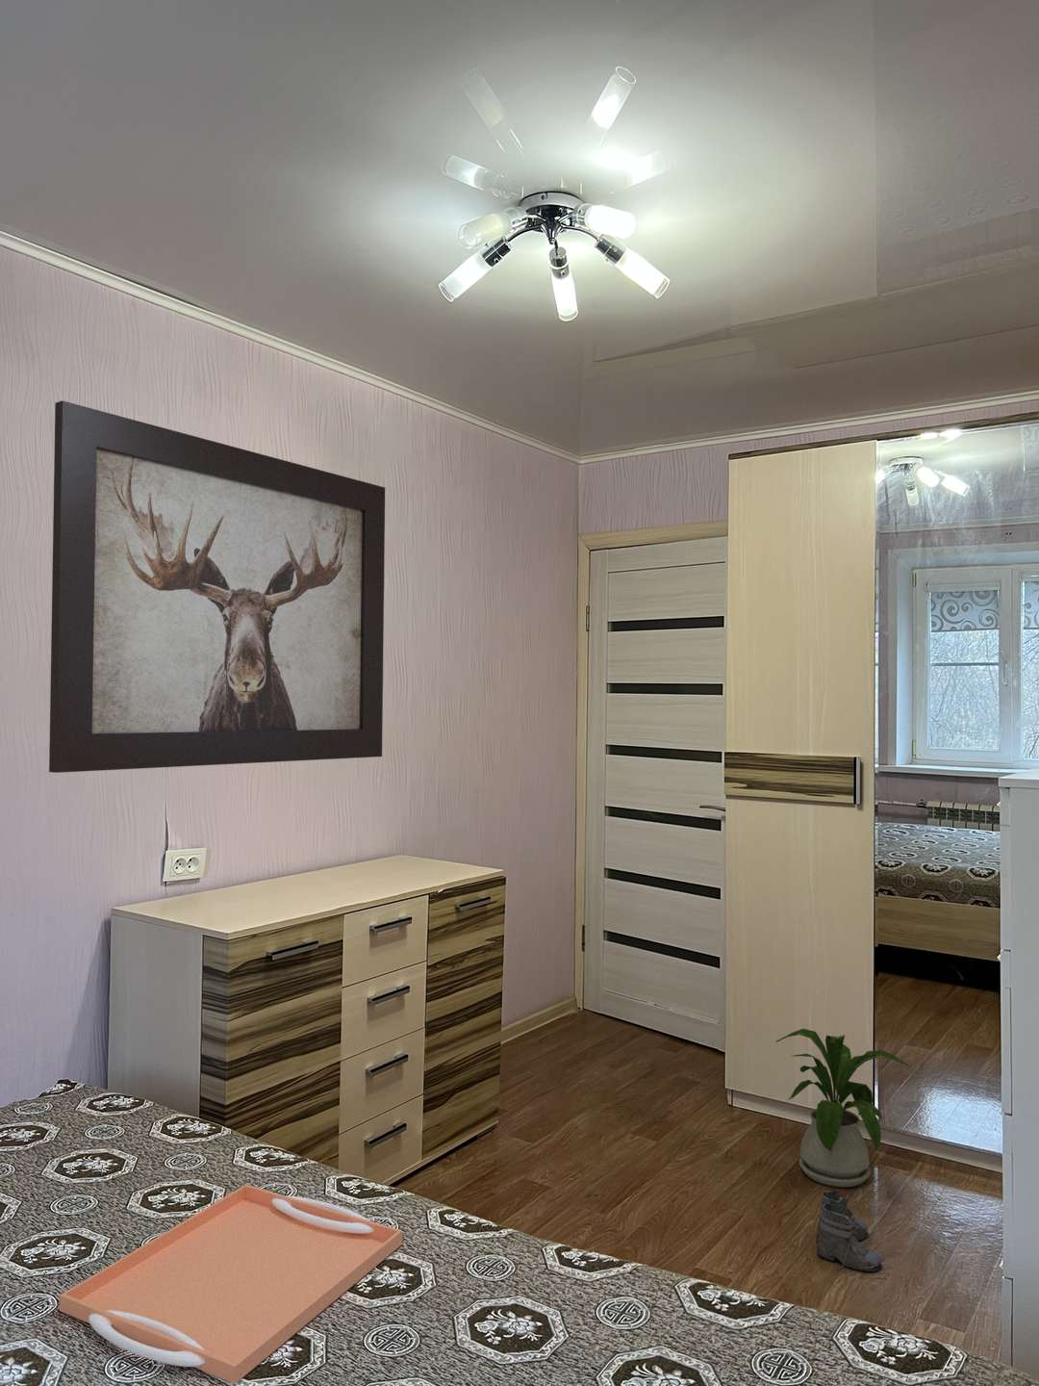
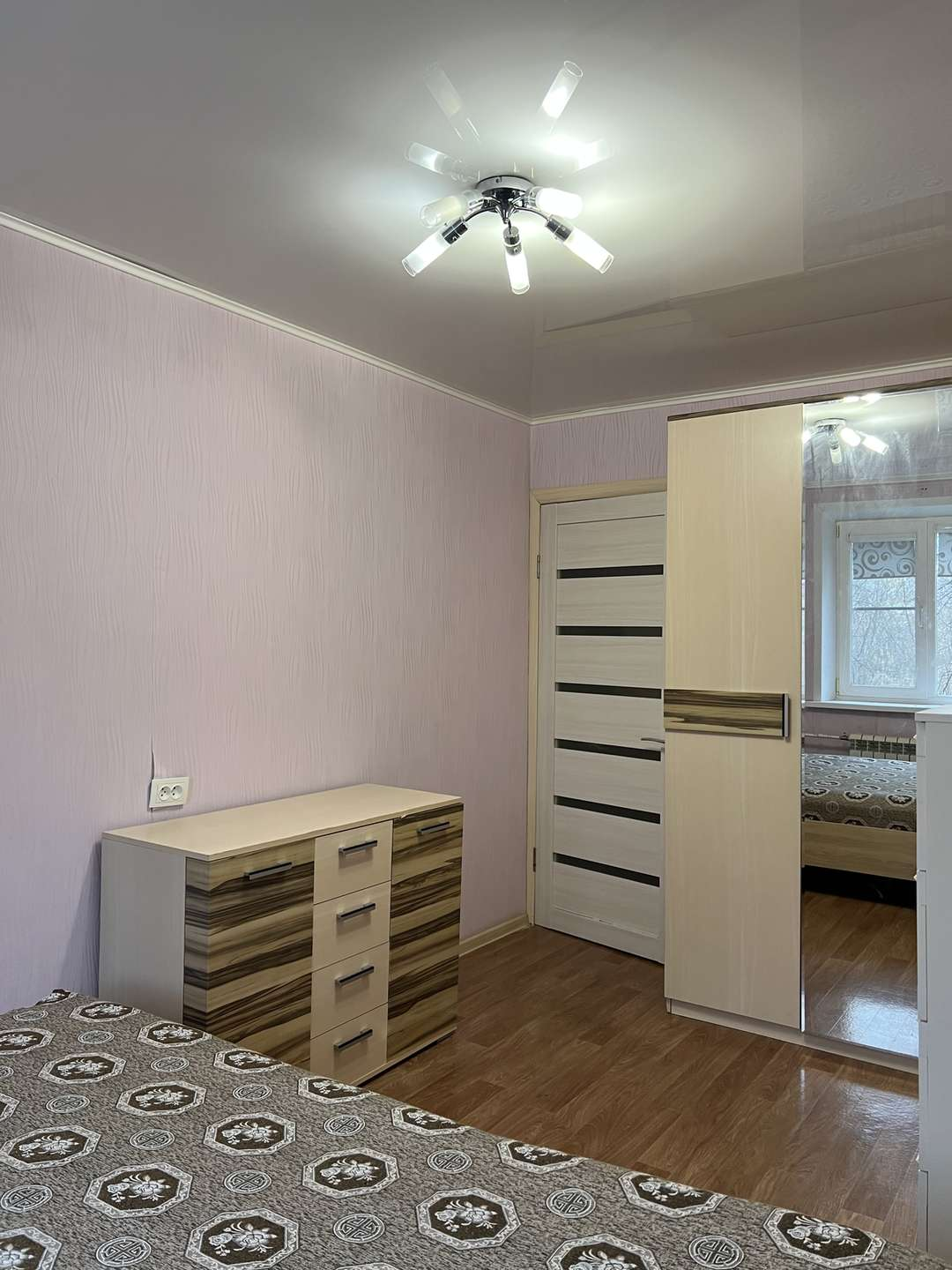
- wall art (243, 607)
- house plant (844, 1094)
- serving tray (240, 1268)
- boots (847, 1227)
